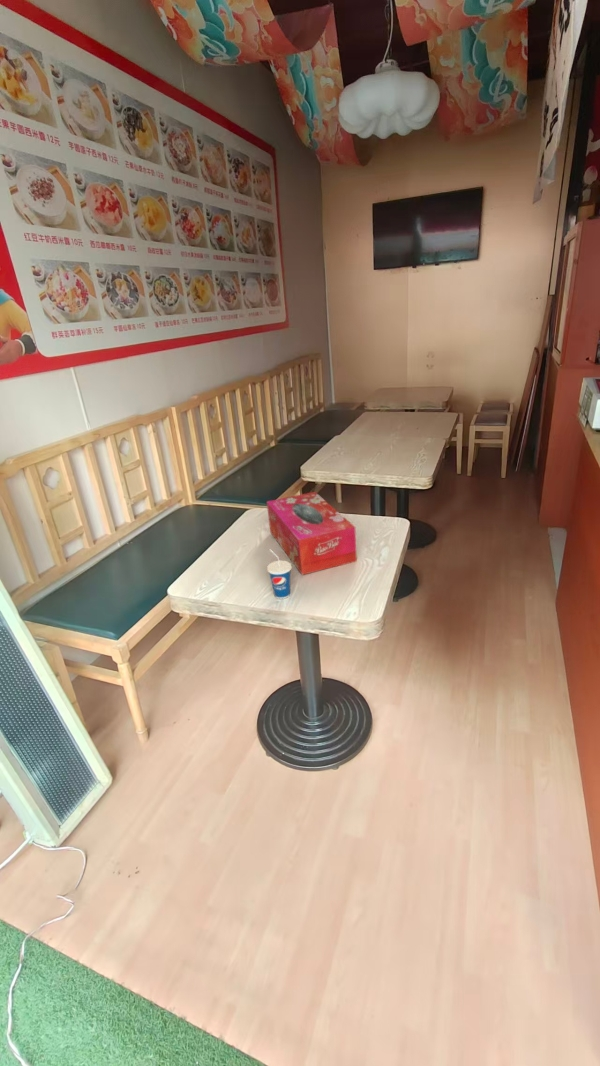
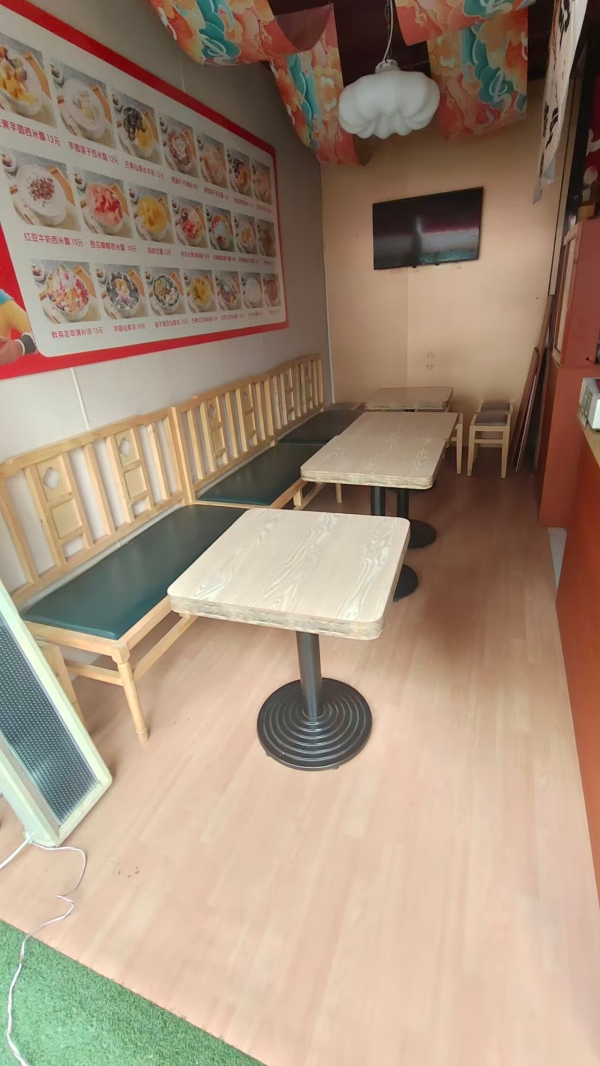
- tissue box (309, 529)
- cup (279, 572)
